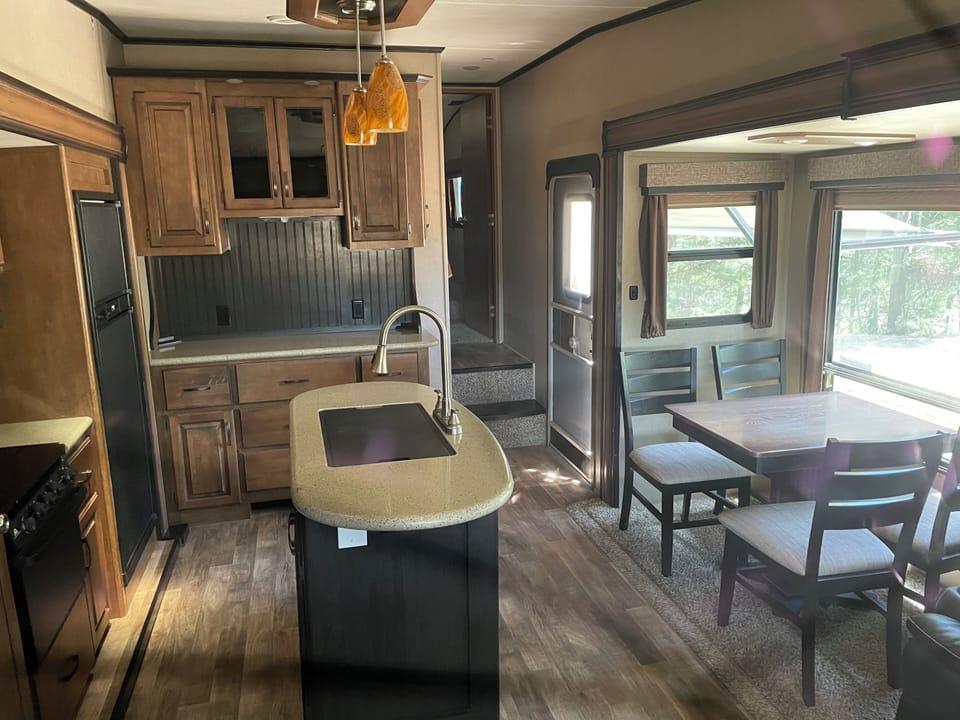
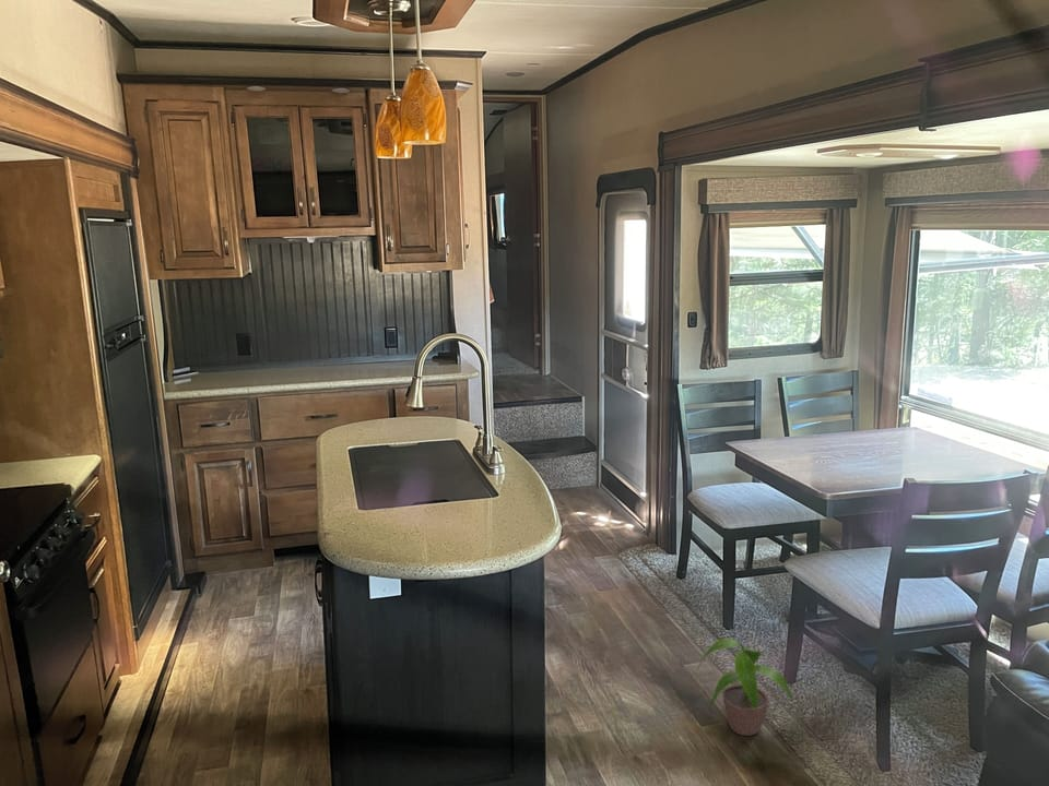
+ potted plant (744, 686)
